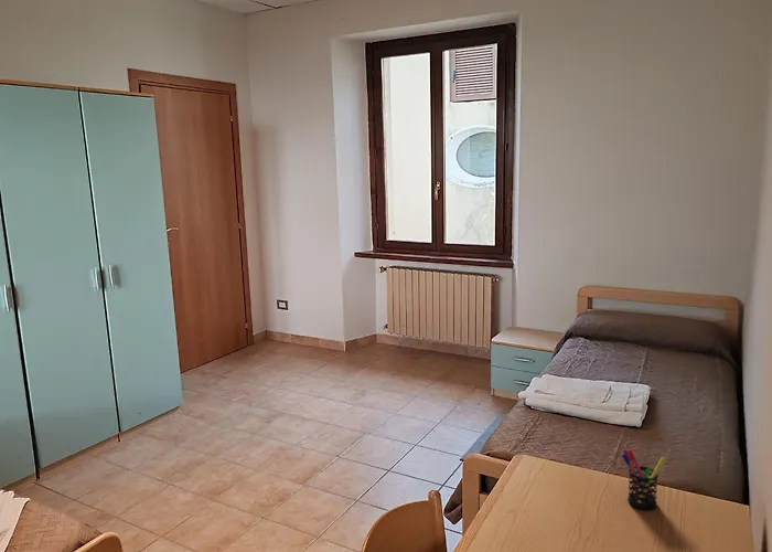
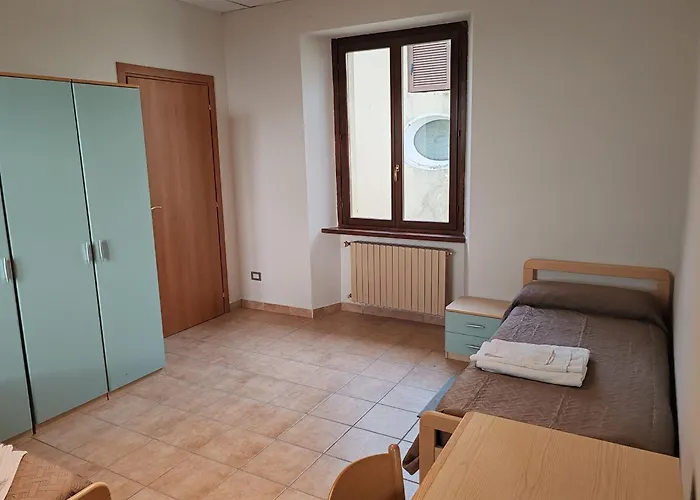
- pen holder (642, 477)
